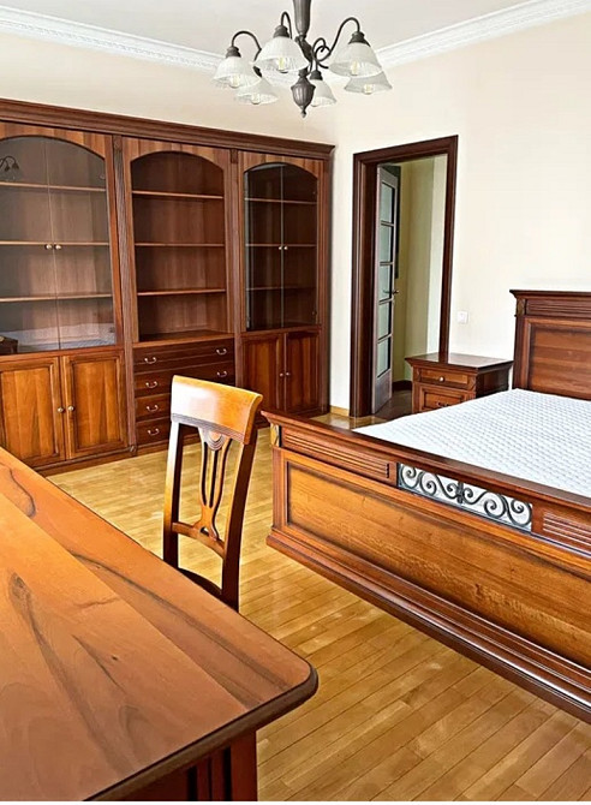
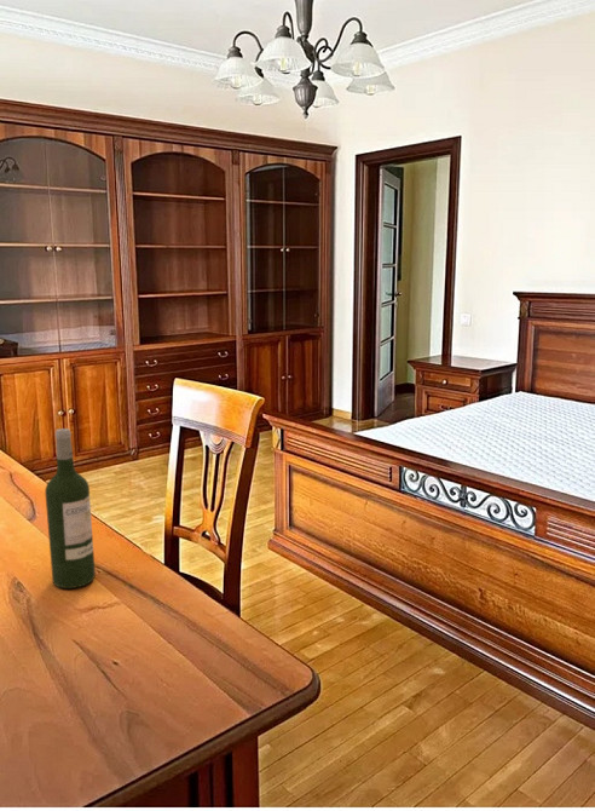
+ wine bottle (68, 506)
